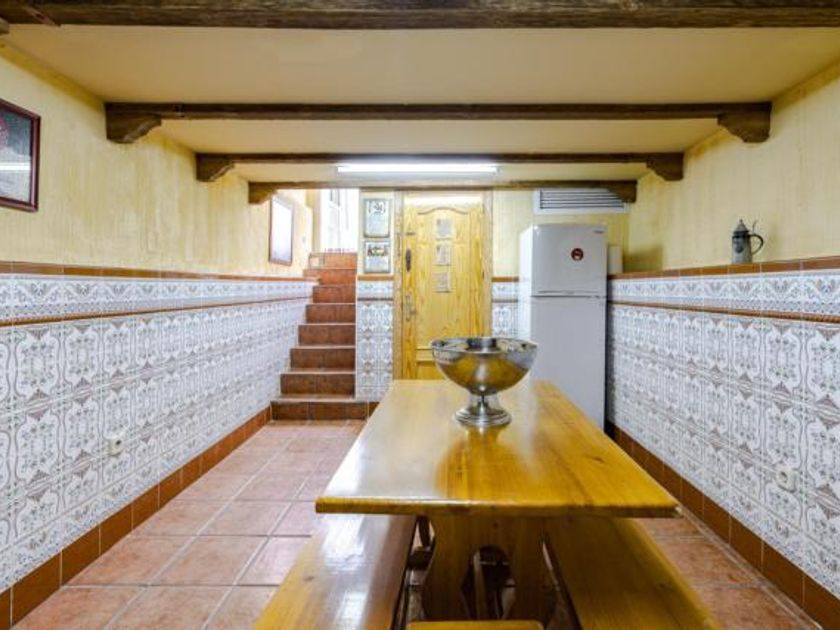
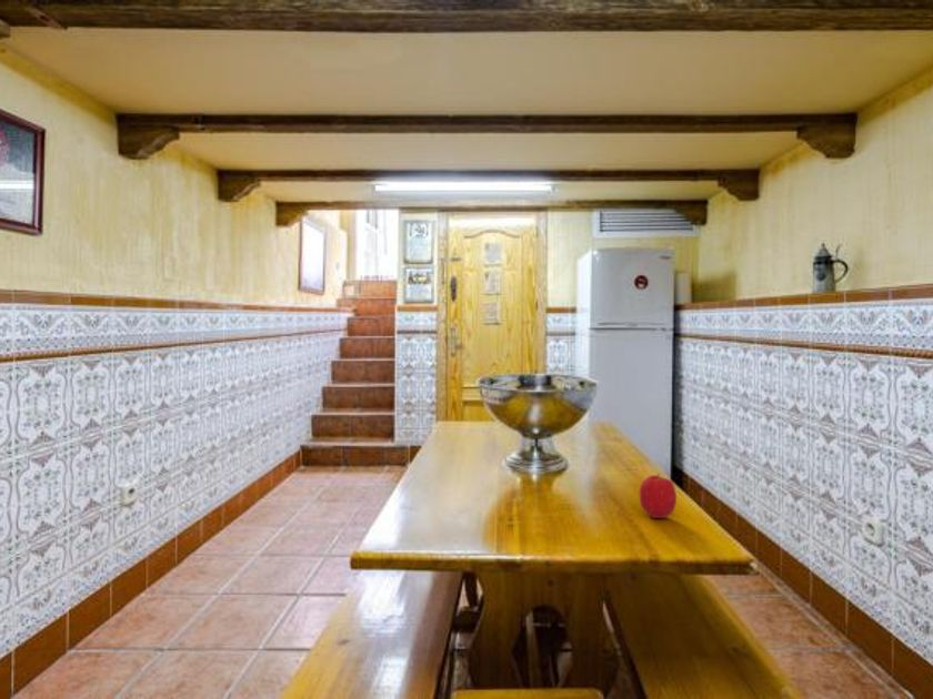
+ fruit (656, 494)
